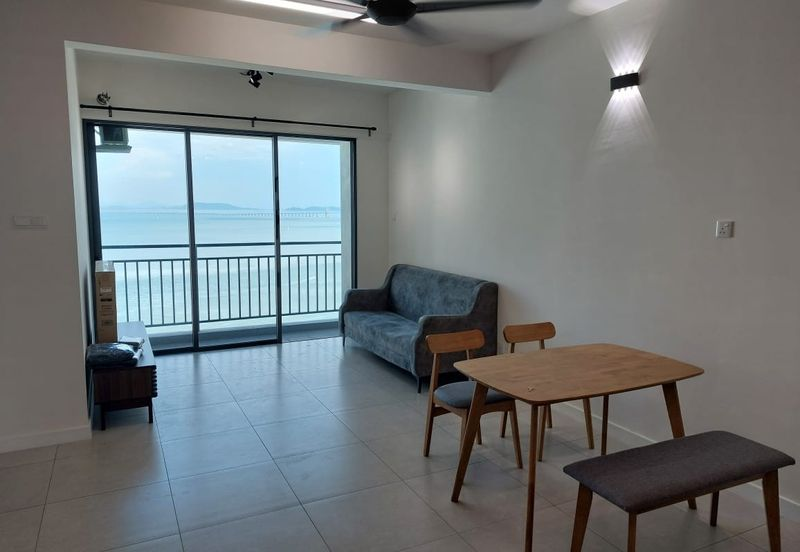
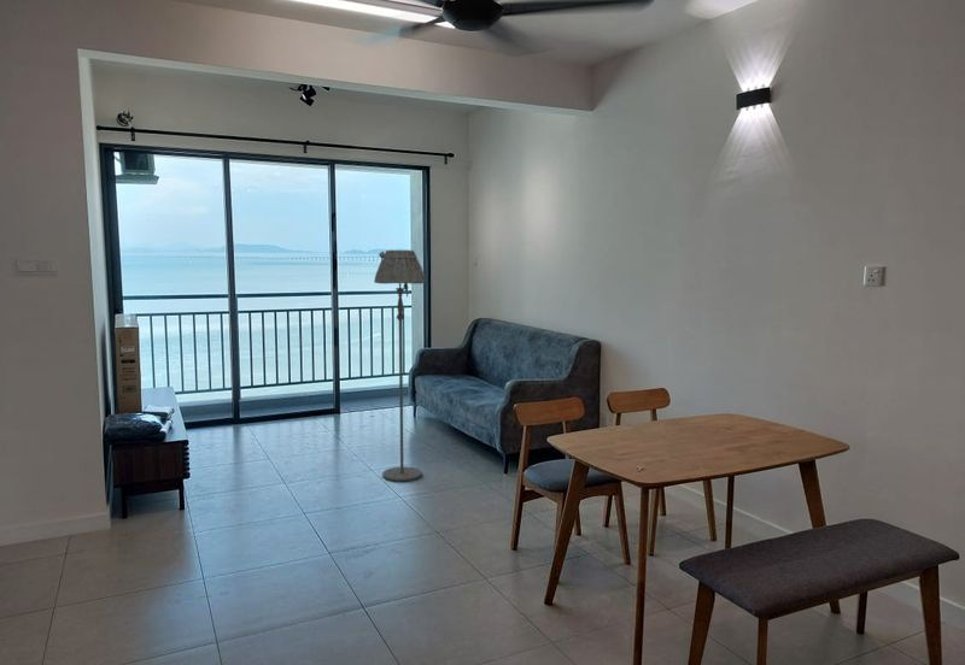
+ floor lamp (400, 364)
